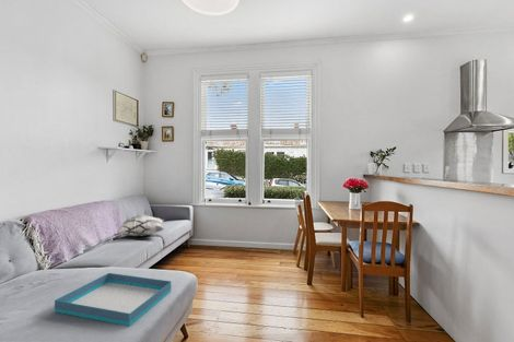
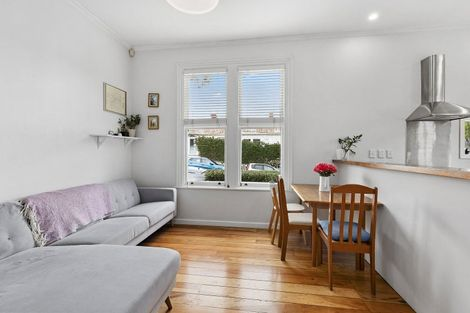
- decorative pillow (142, 225)
- tray (117, 295)
